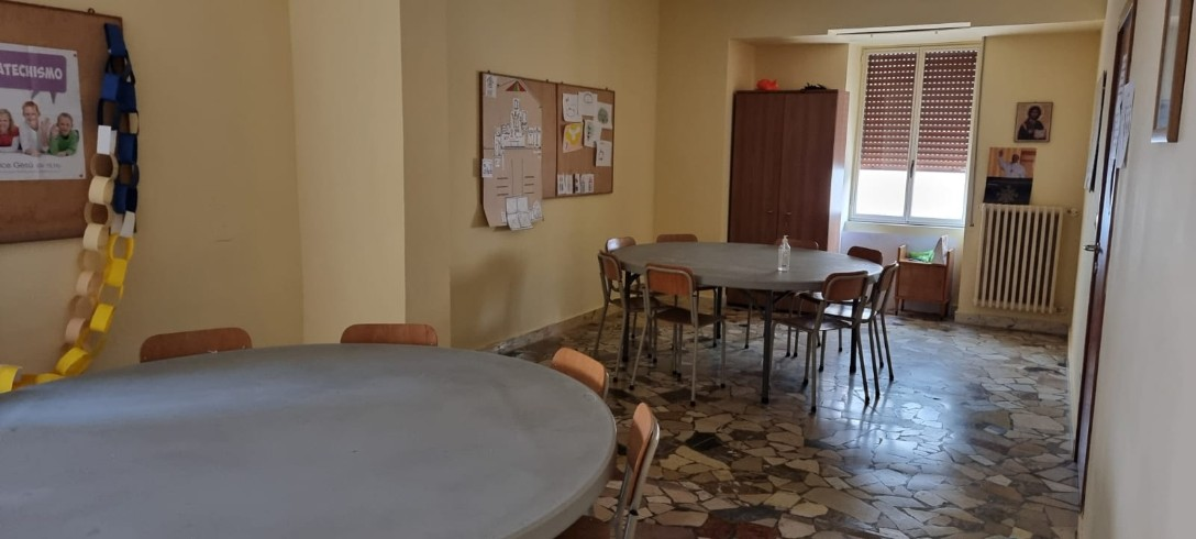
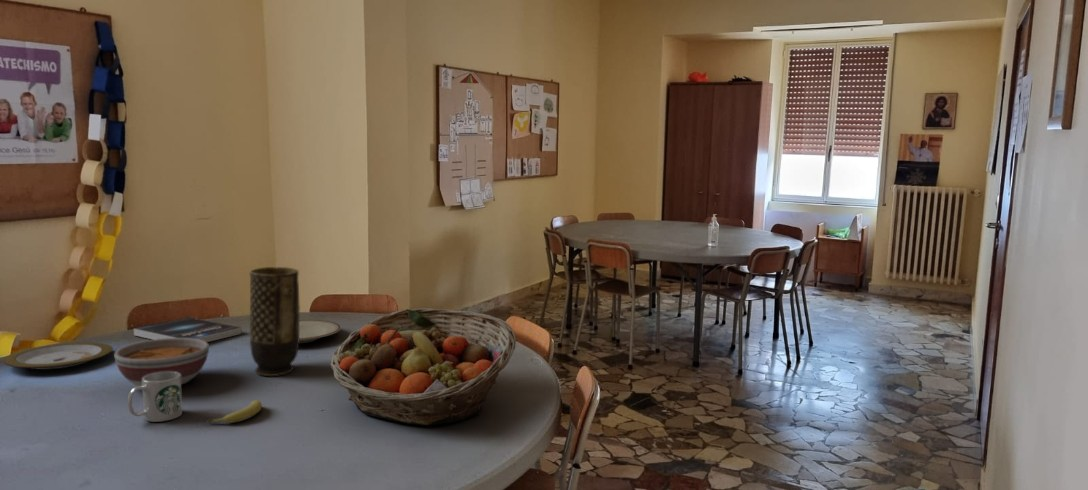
+ mug (154, 398)
+ plate (60, 357)
+ vase (274, 320)
+ bowl (163, 365)
+ book (188, 331)
+ fruit (240, 411)
+ plate (299, 333)
+ fruit basket (423, 362)
